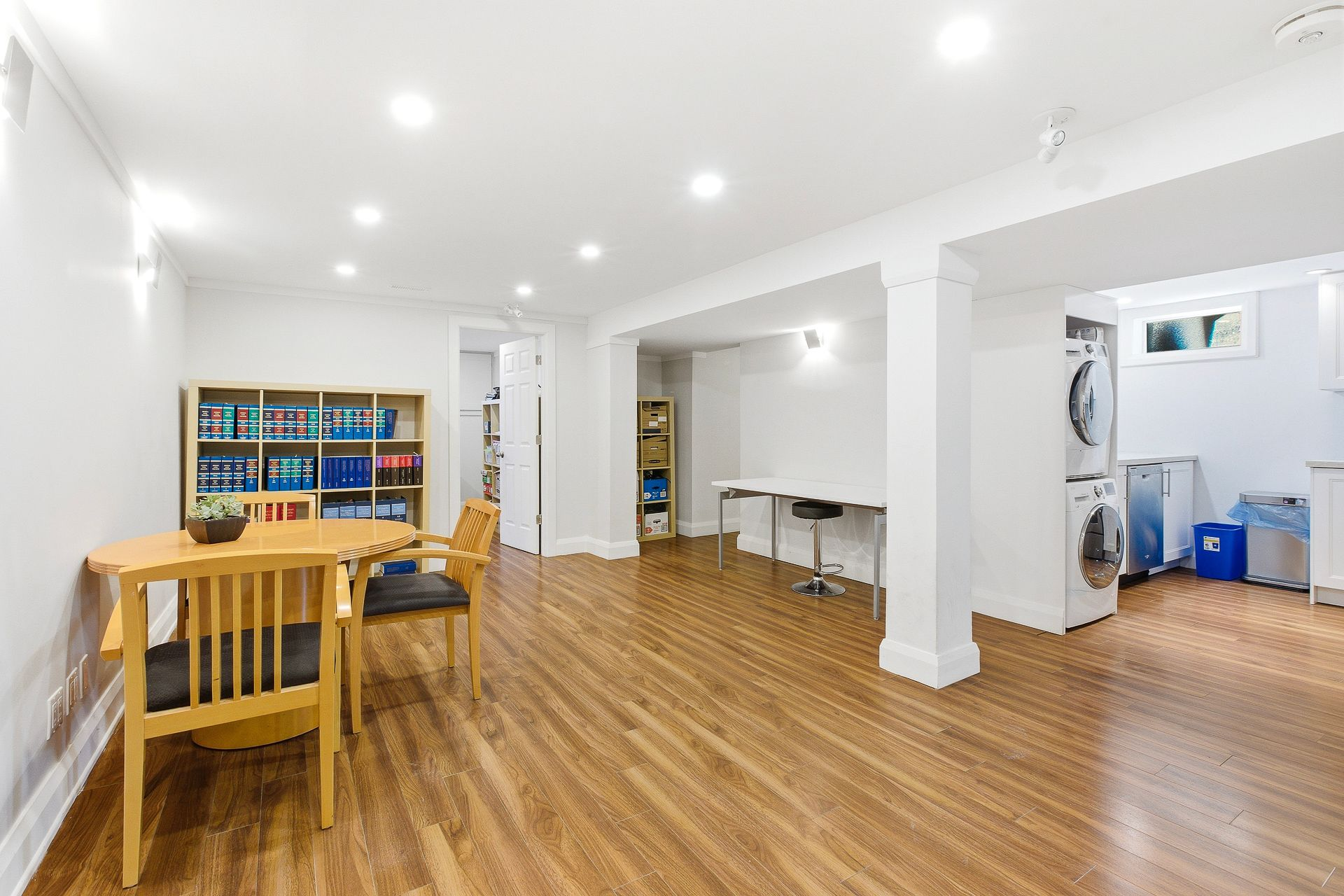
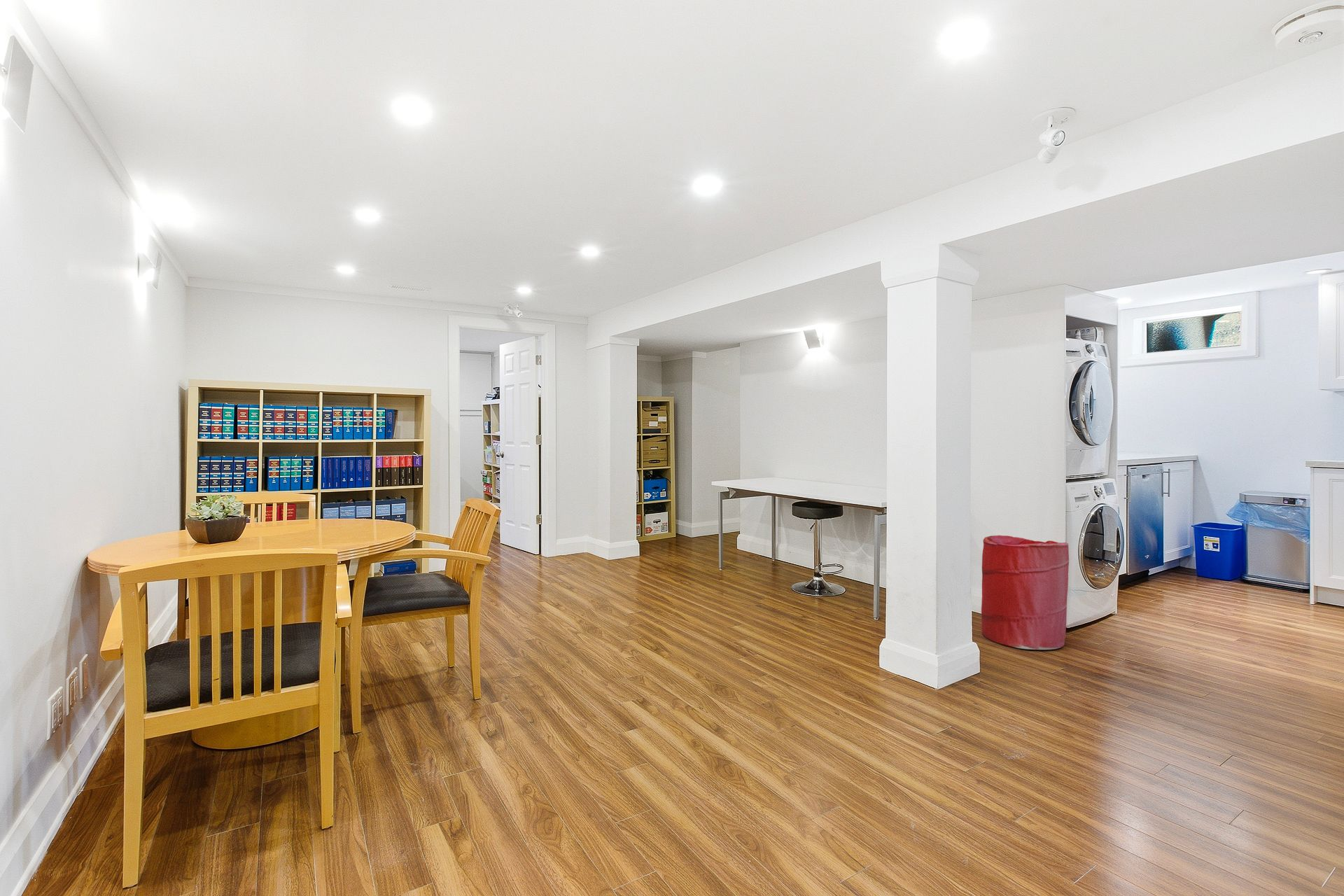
+ laundry hamper (1023, 587)
